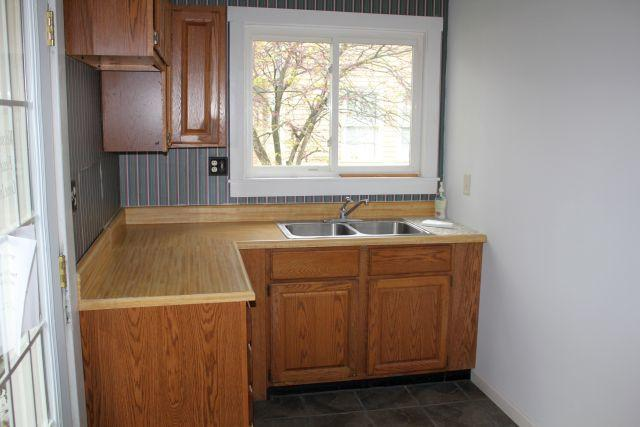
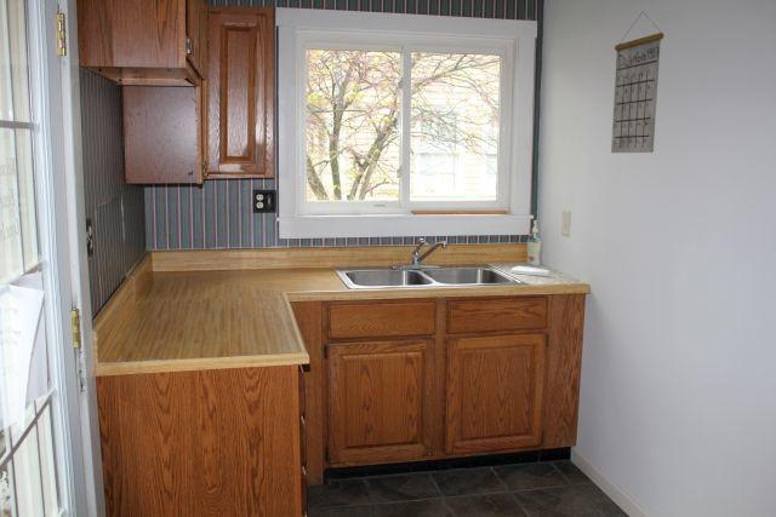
+ calendar (635, 82)
